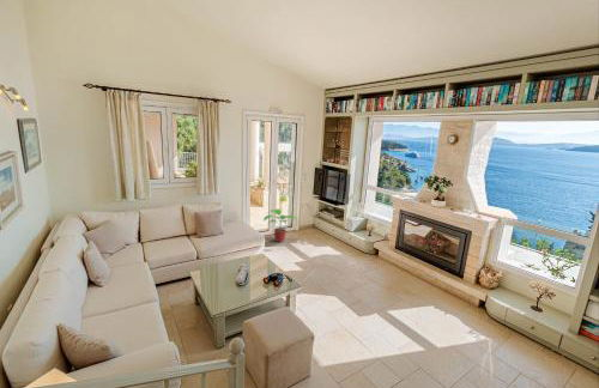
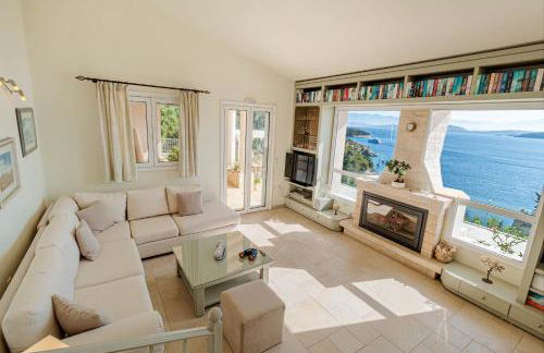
- potted plant (274, 229)
